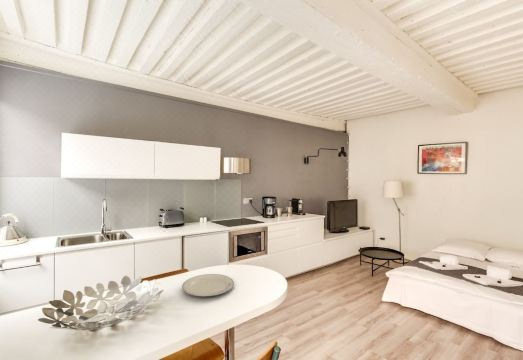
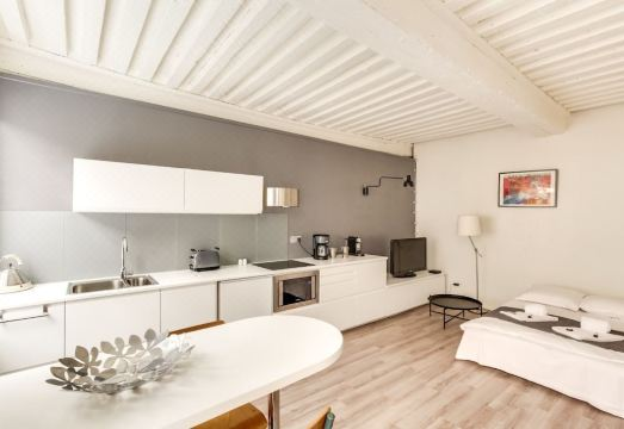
- chinaware (208, 285)
